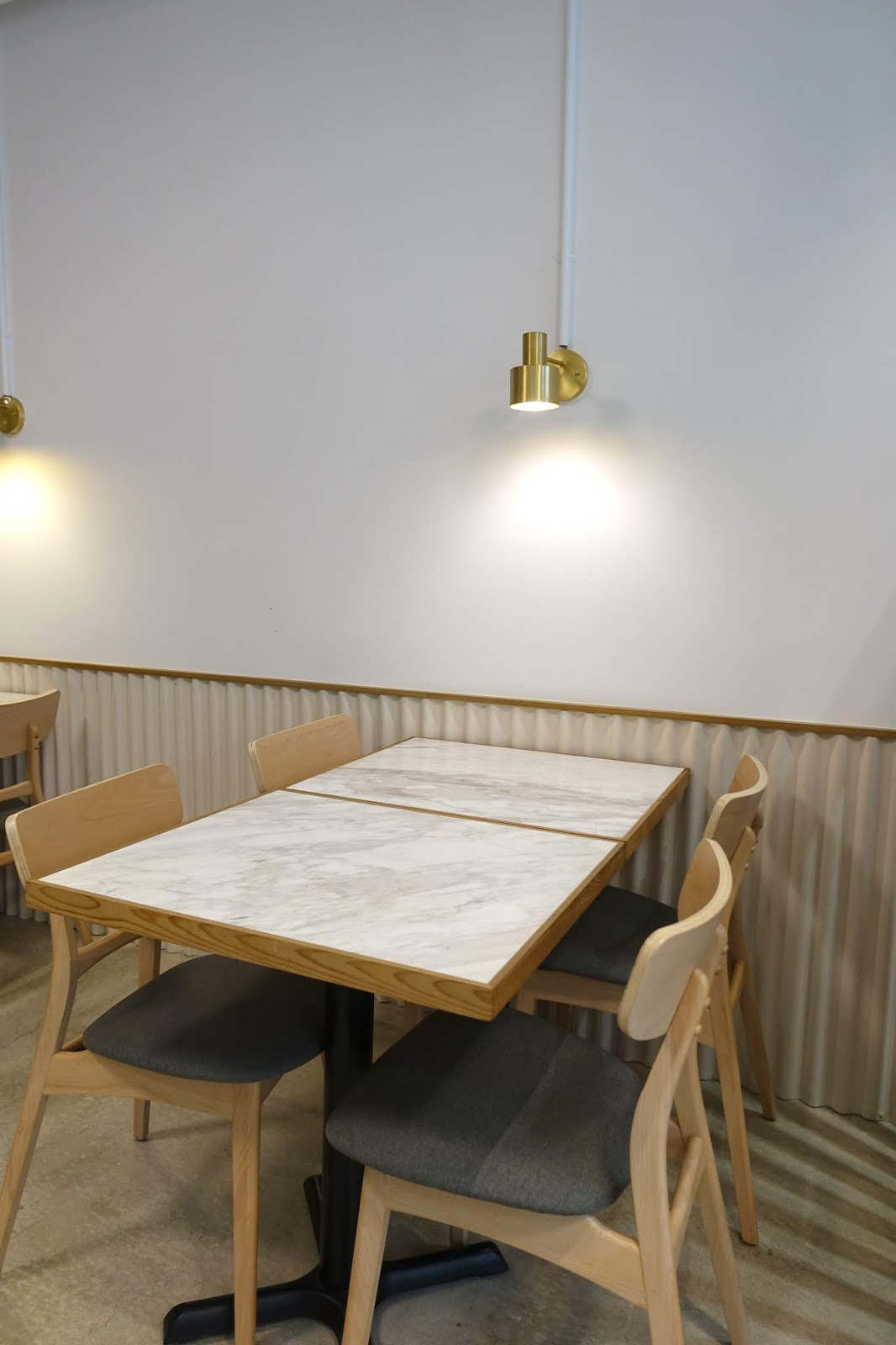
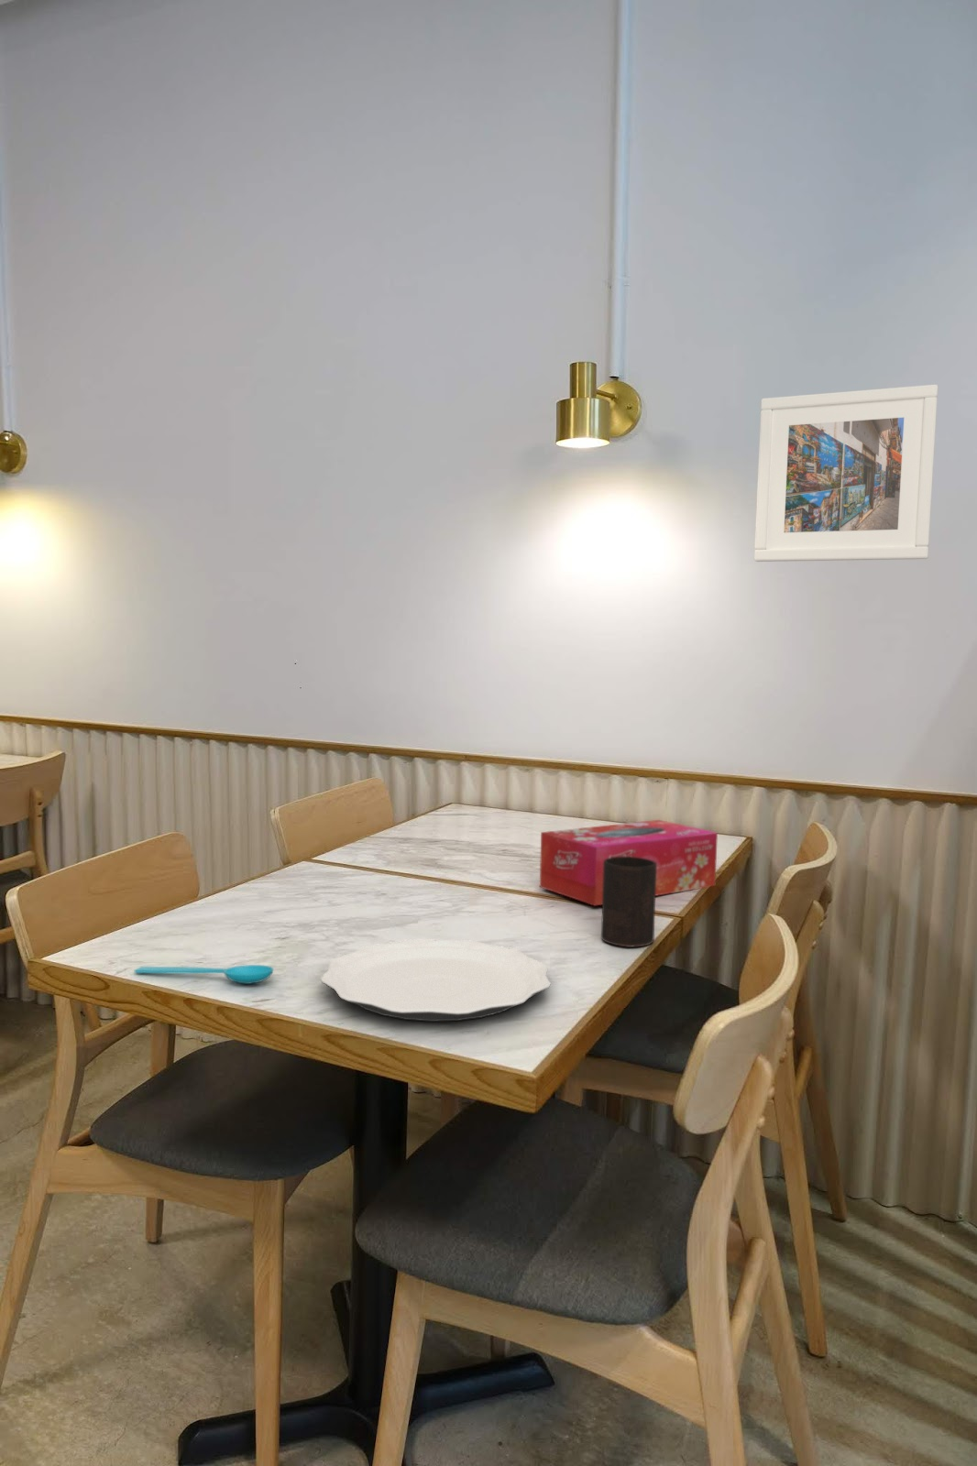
+ tissue box (629, 856)
+ plate (436, 980)
+ cup (629, 900)
+ spoon (204, 970)
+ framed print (842, 476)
